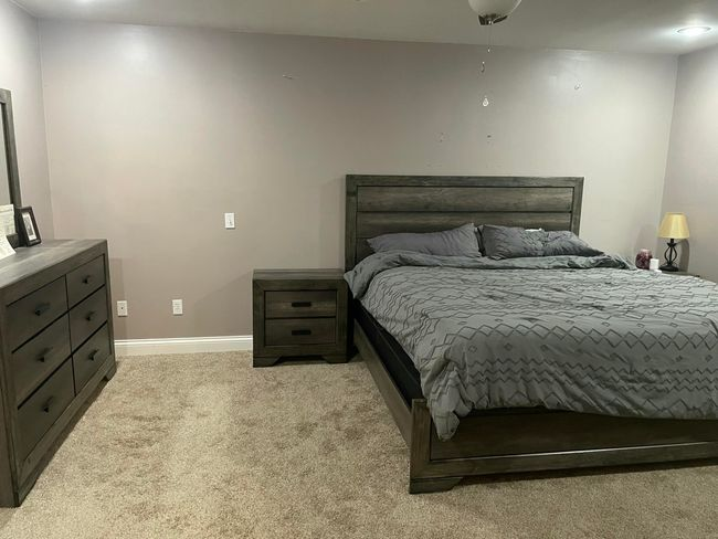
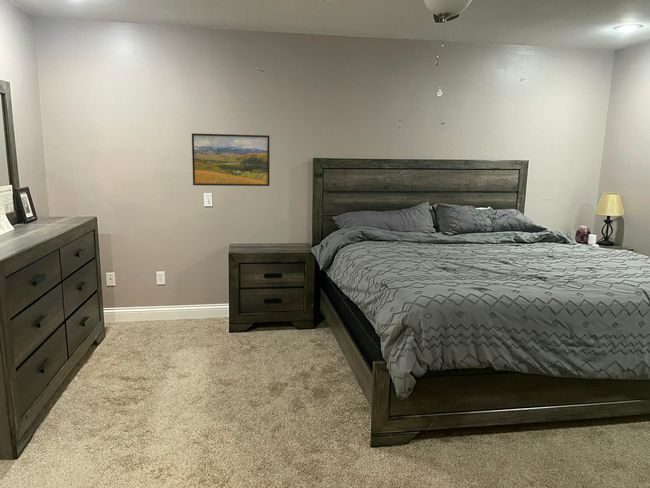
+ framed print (231, 160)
